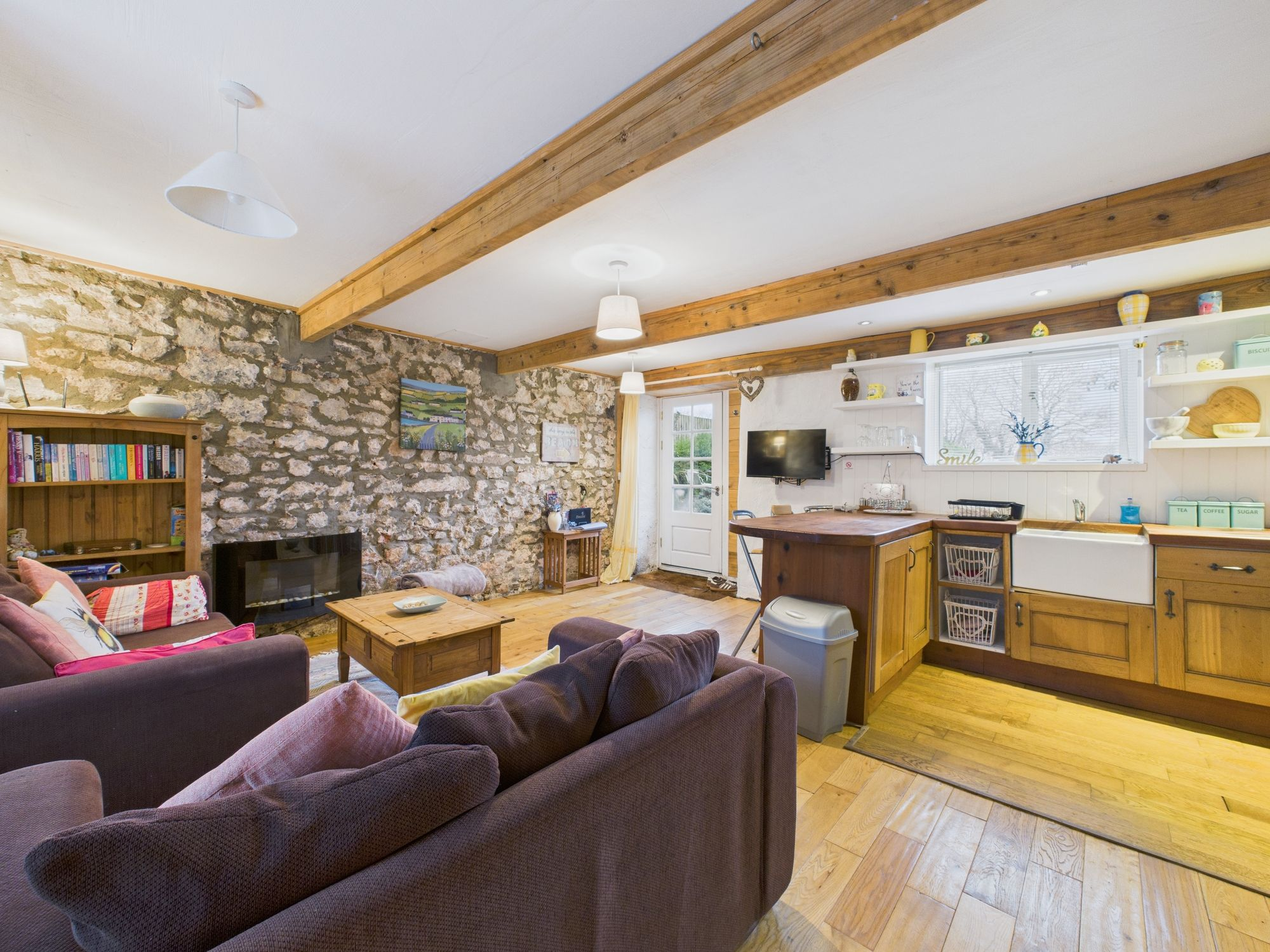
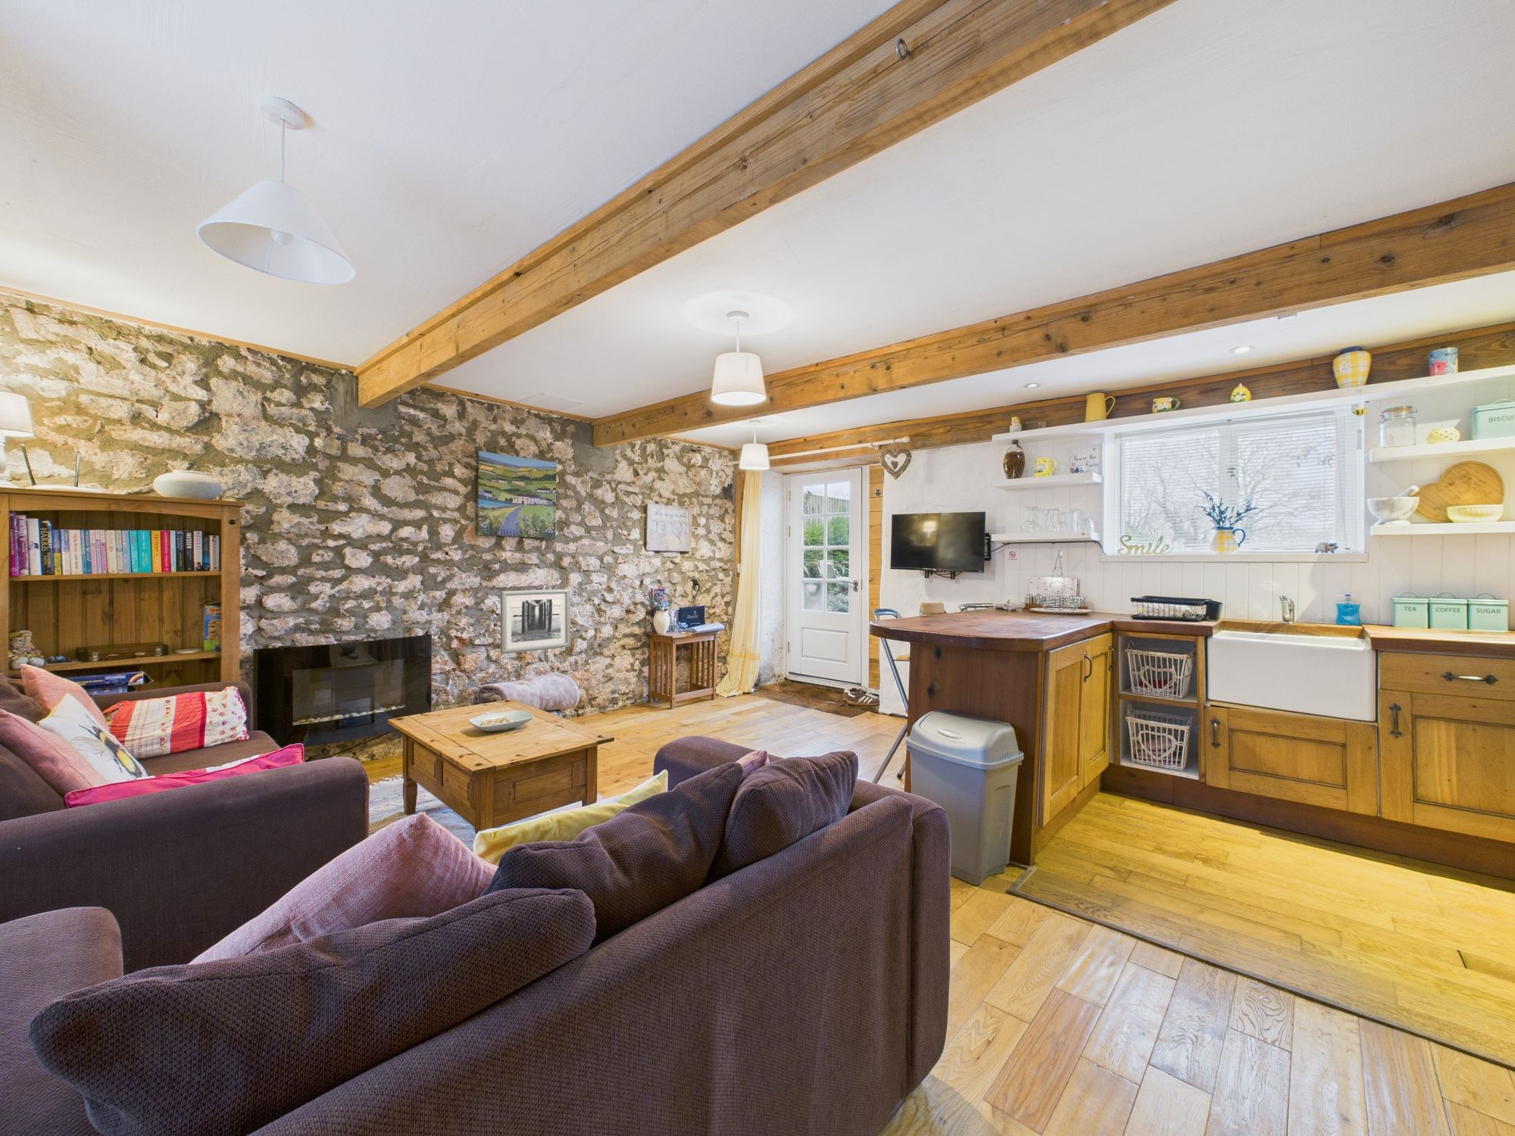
+ wall art (537, 619)
